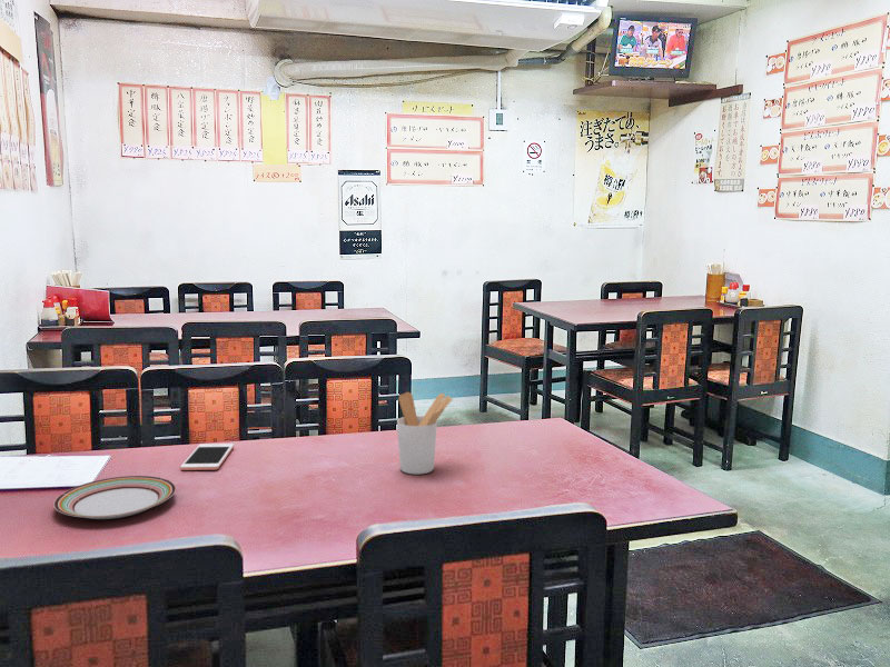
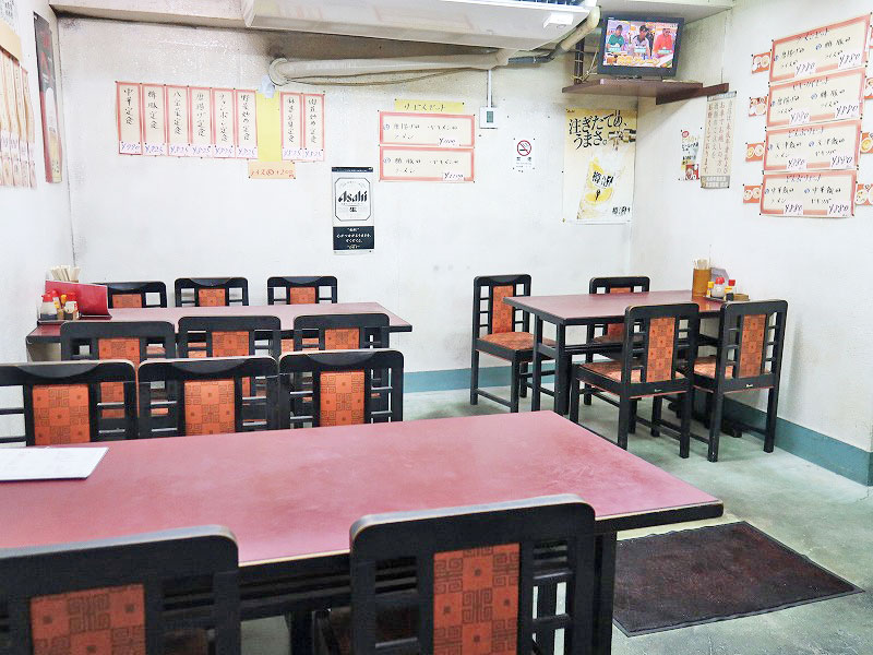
- utensil holder (425, 430)
- plate (117, 499)
- cell phone (208, 456)
